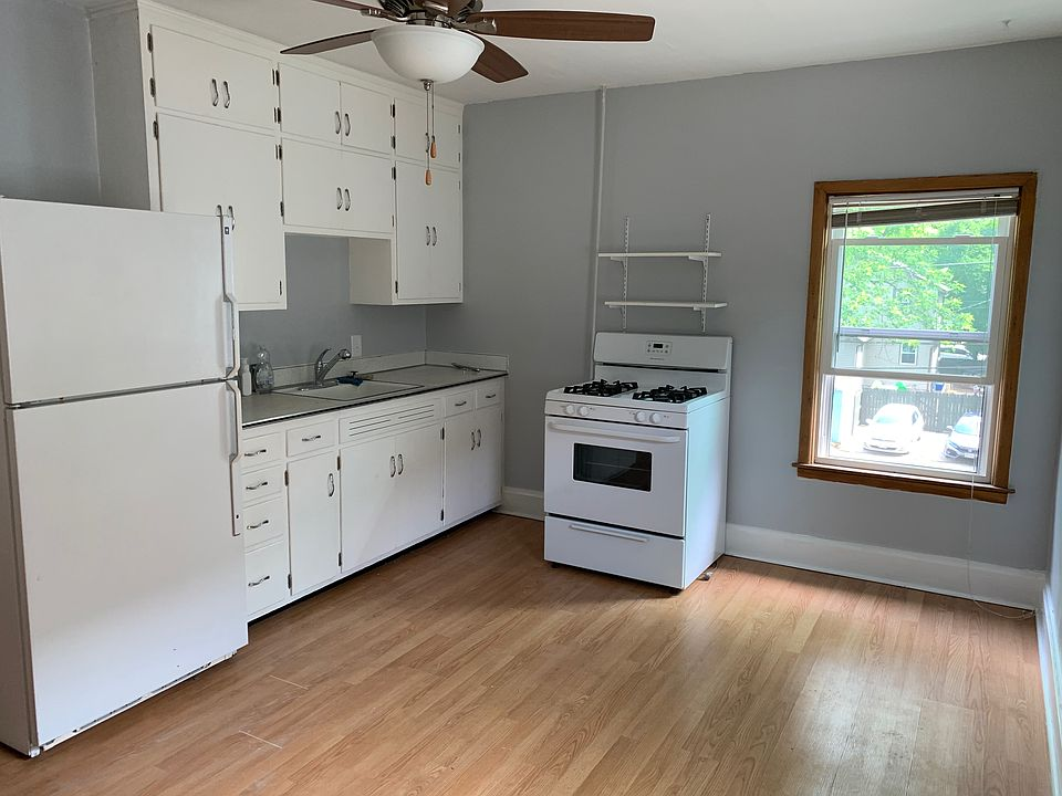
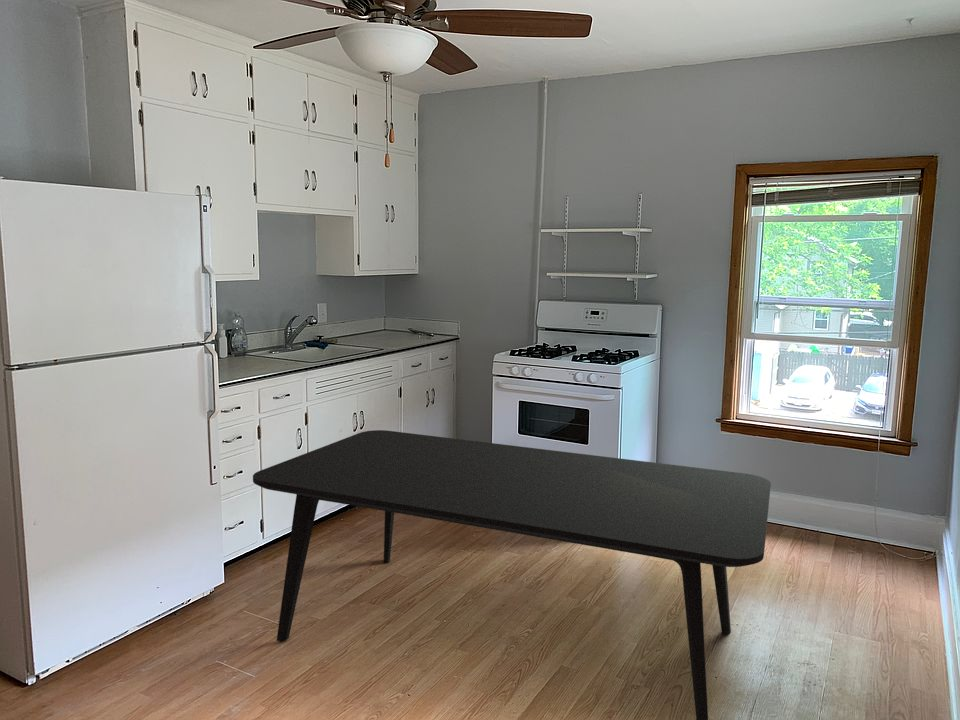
+ dining table (517, 533)
